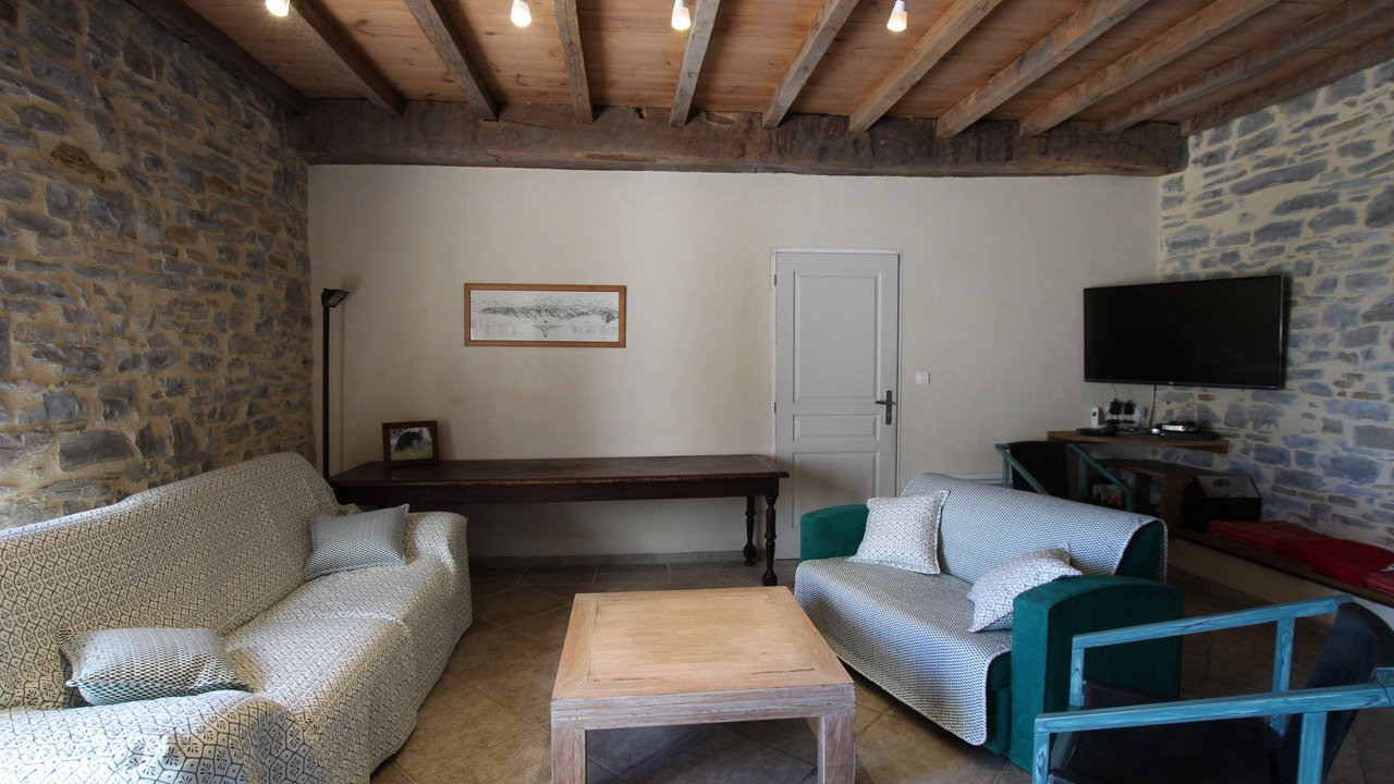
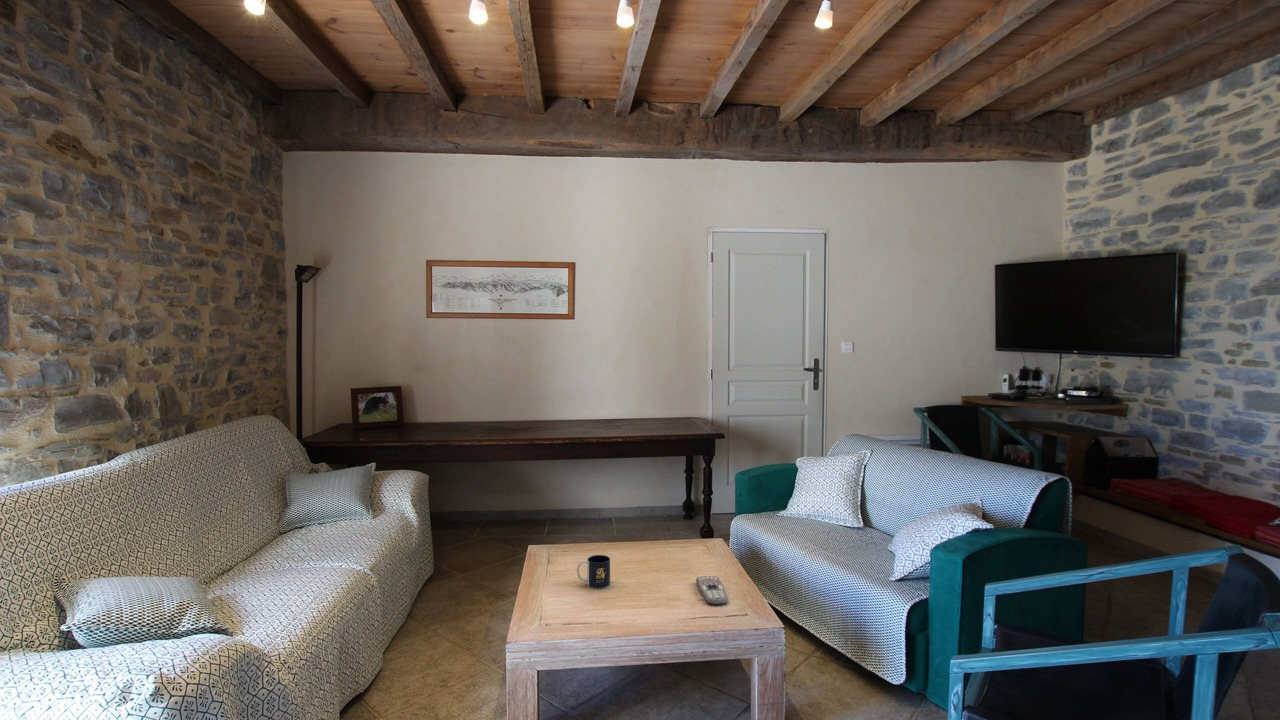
+ mug (593, 571)
+ remote control (712, 589)
